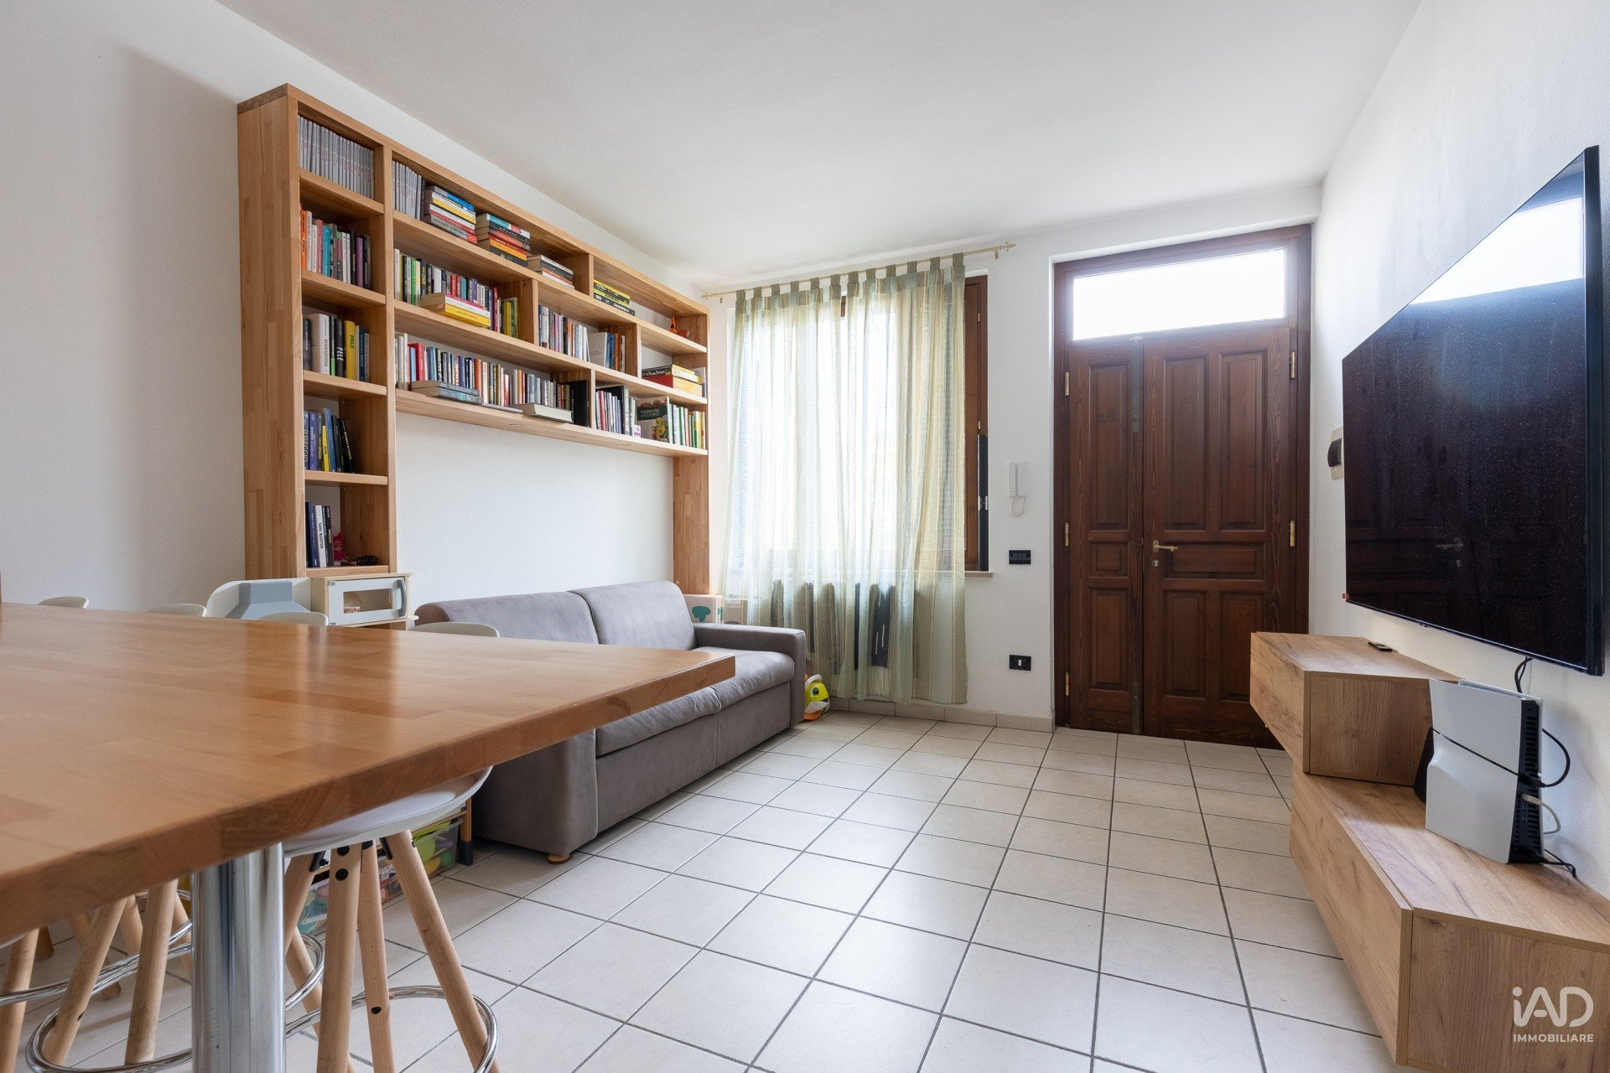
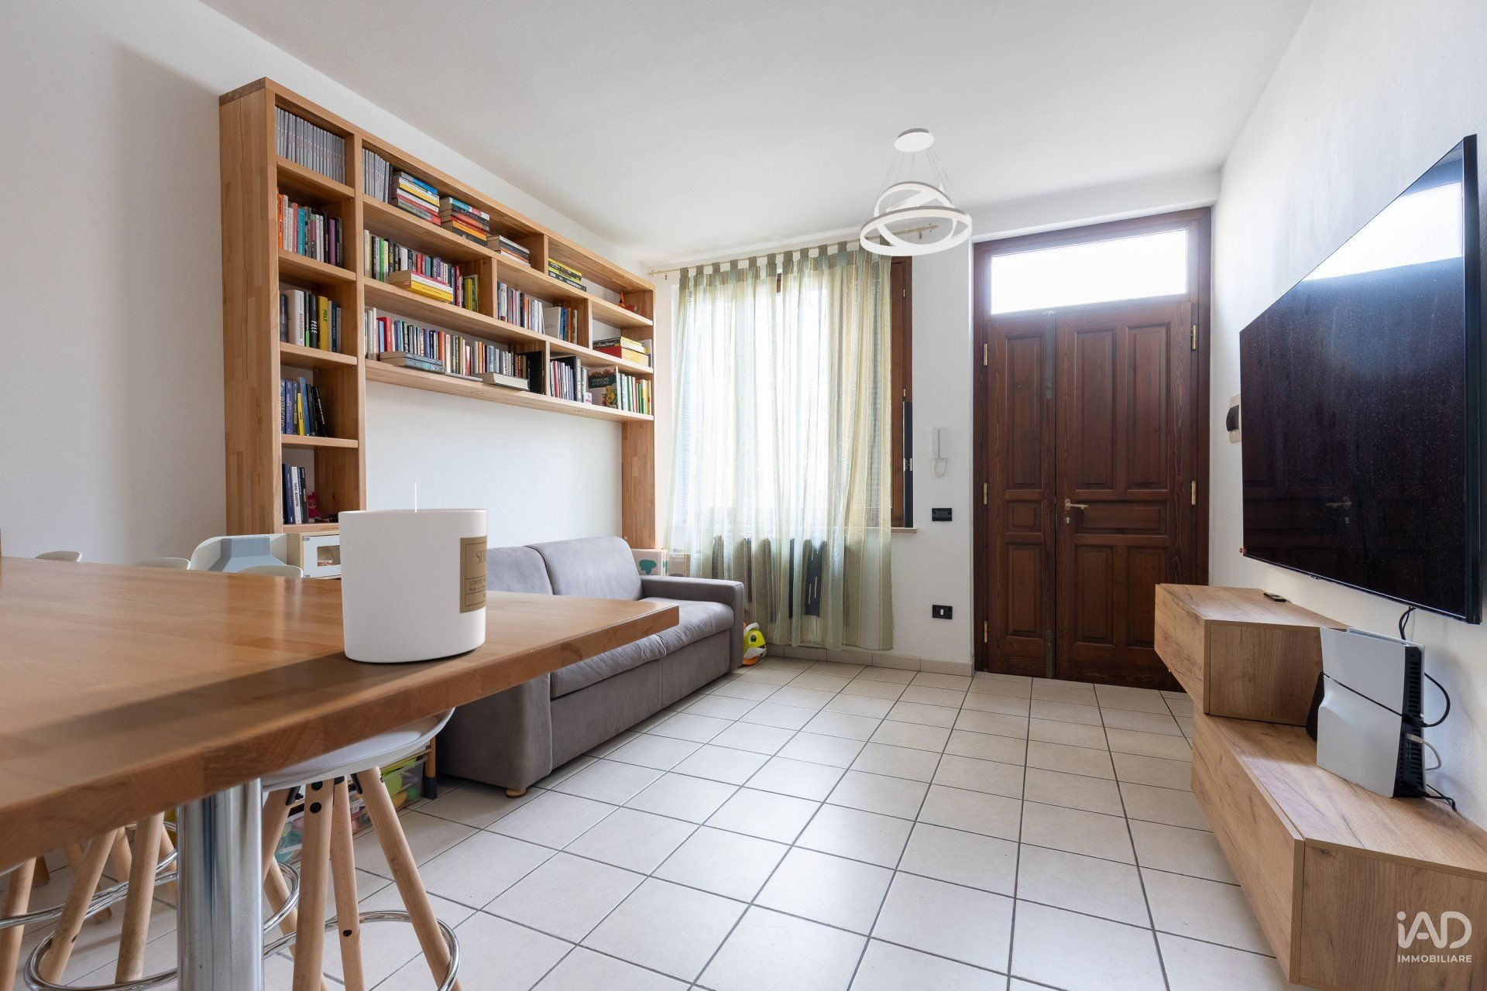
+ candle (417, 565)
+ pendant light (915, 189)
